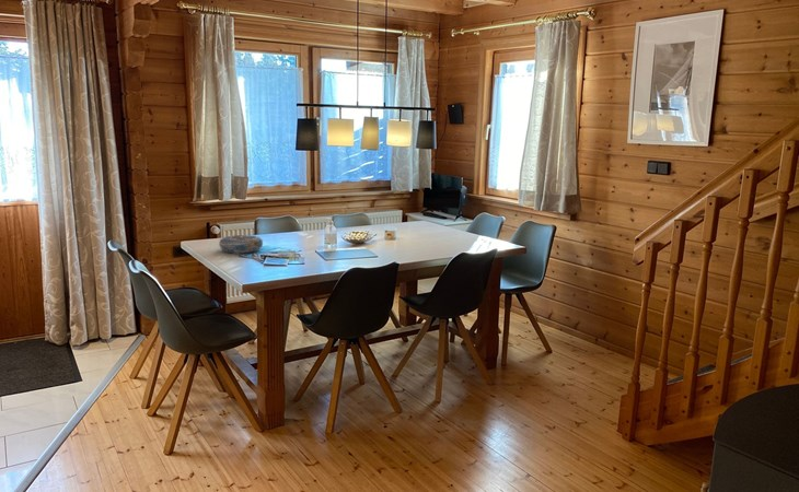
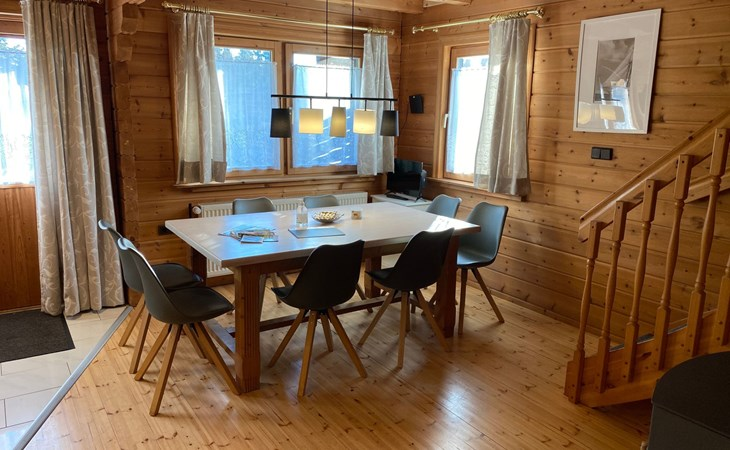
- decorative bowl (241, 243)
